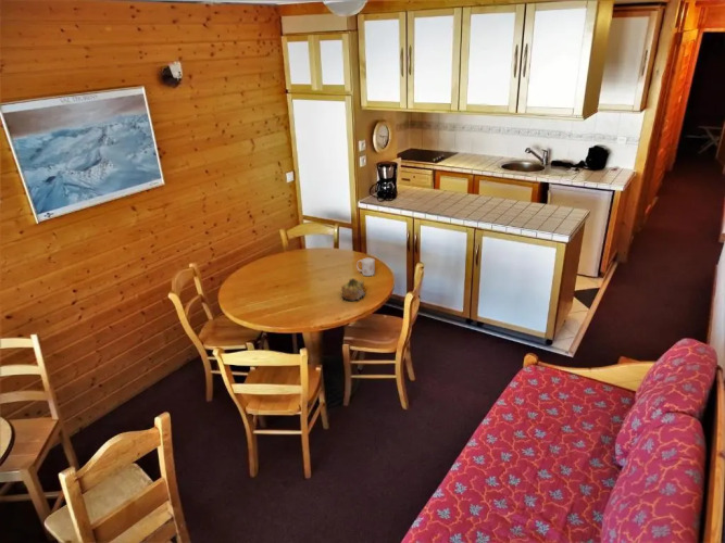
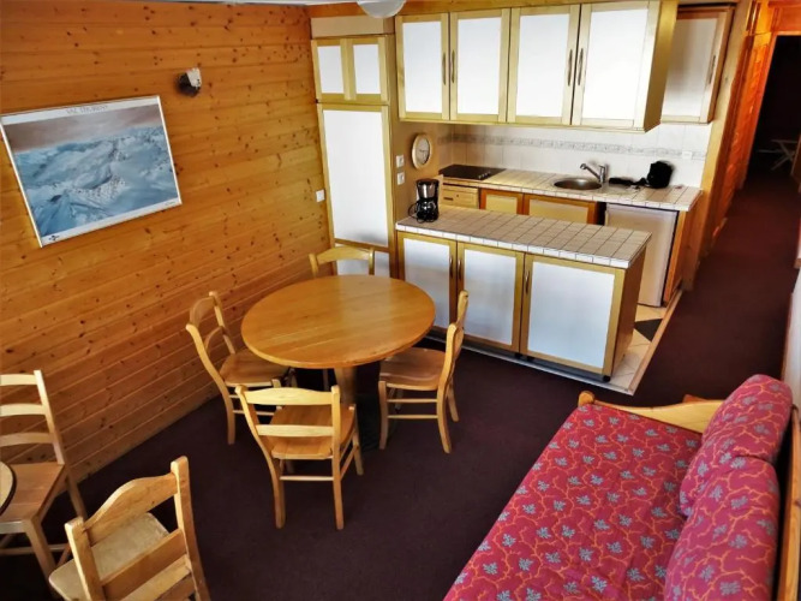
- mug (365, 266)
- fruit (353, 285)
